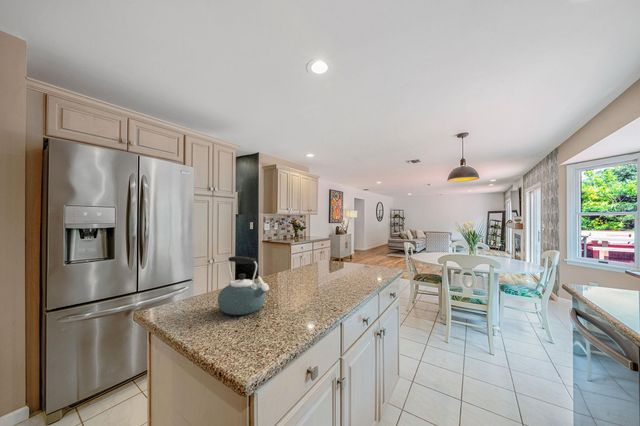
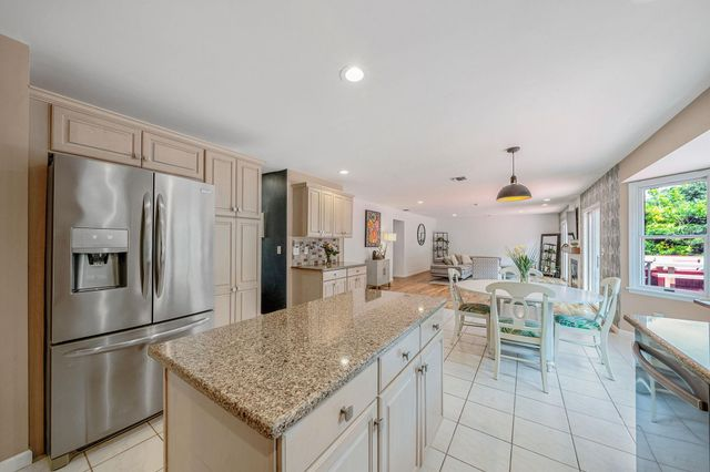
- kettle (245, 283)
